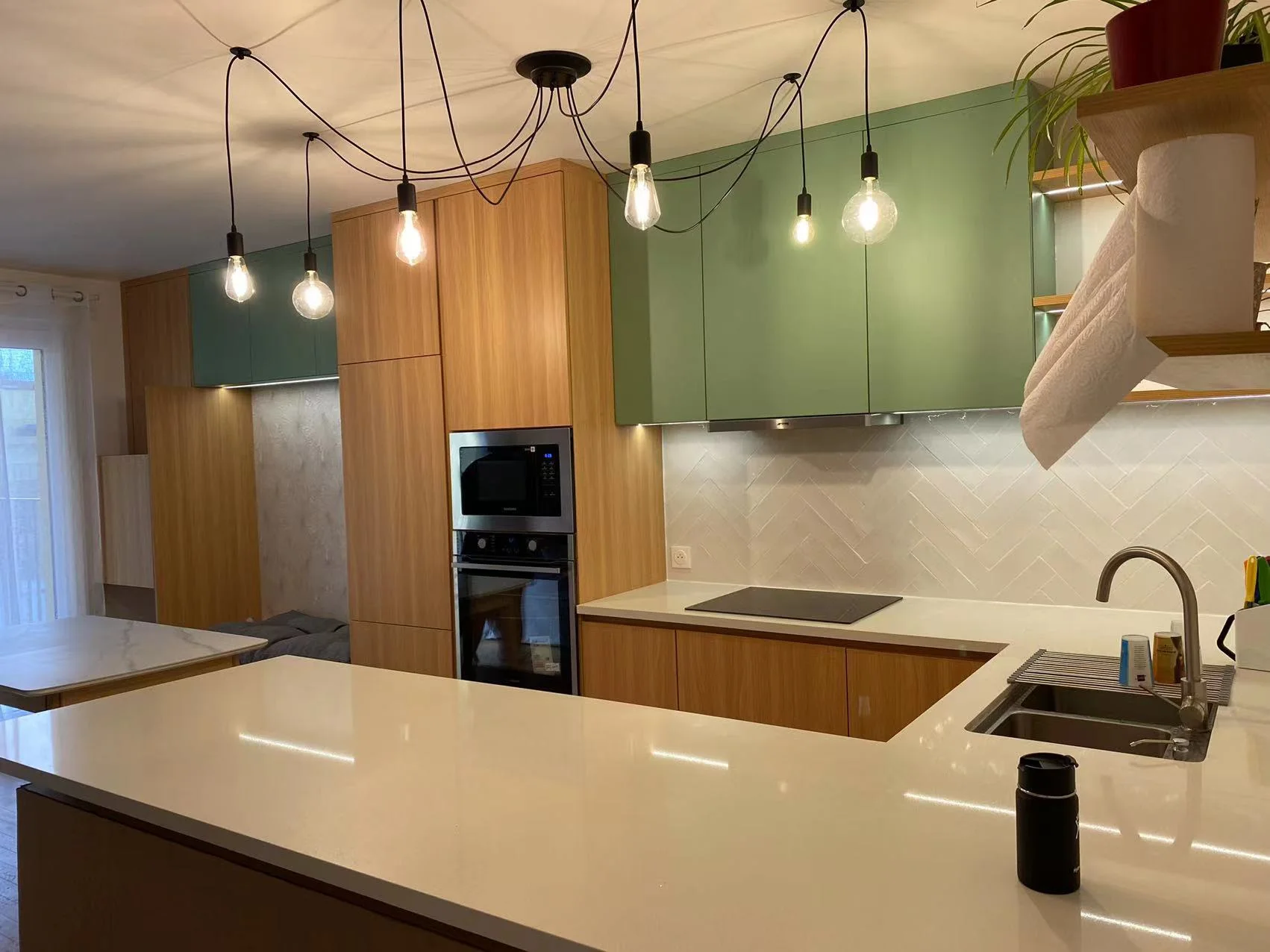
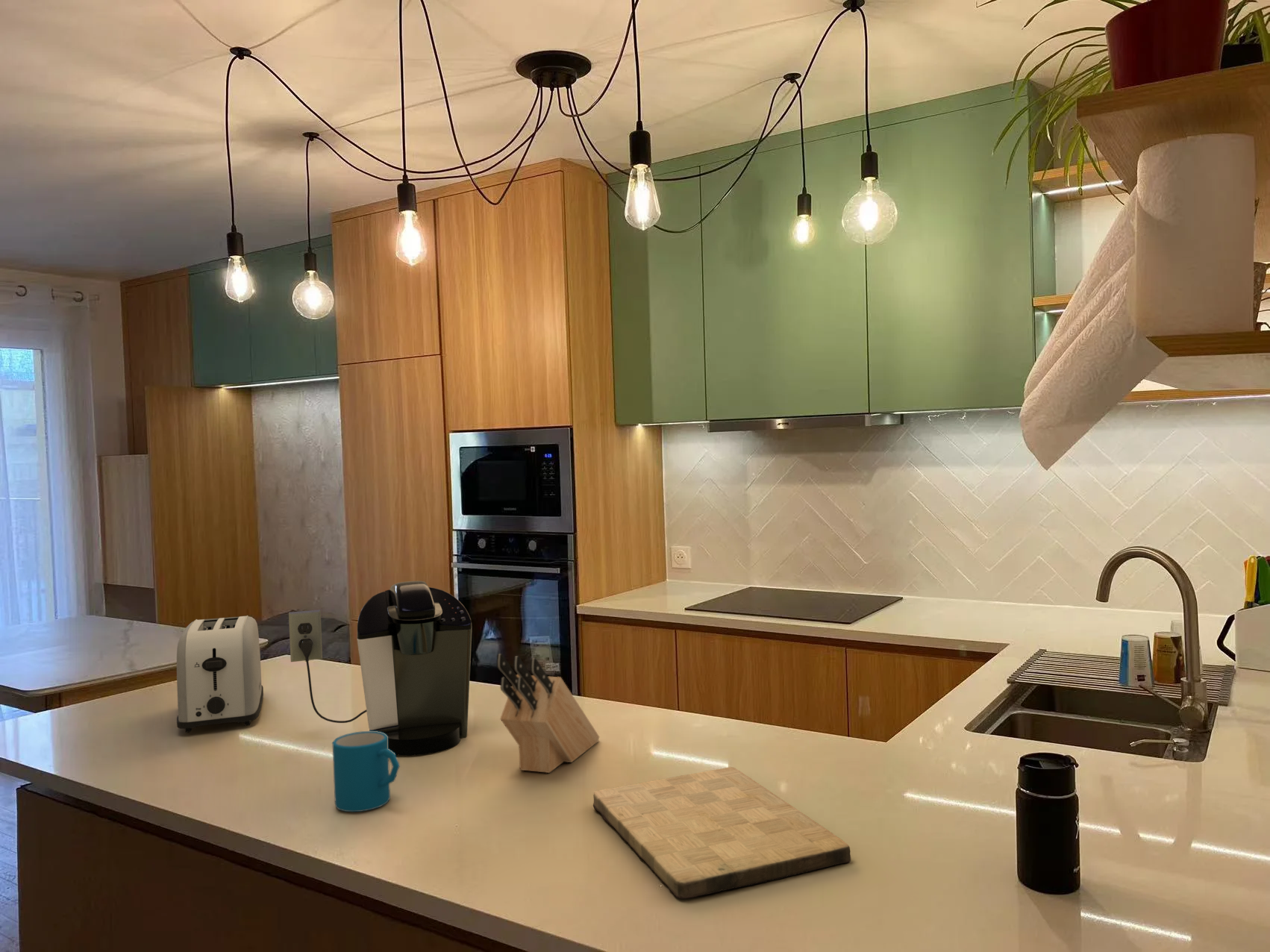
+ toaster (220, 668)
+ cutting board (711, 823)
+ knife block (546, 701)
+ mug (370, 772)
+ coffee maker (383, 663)
